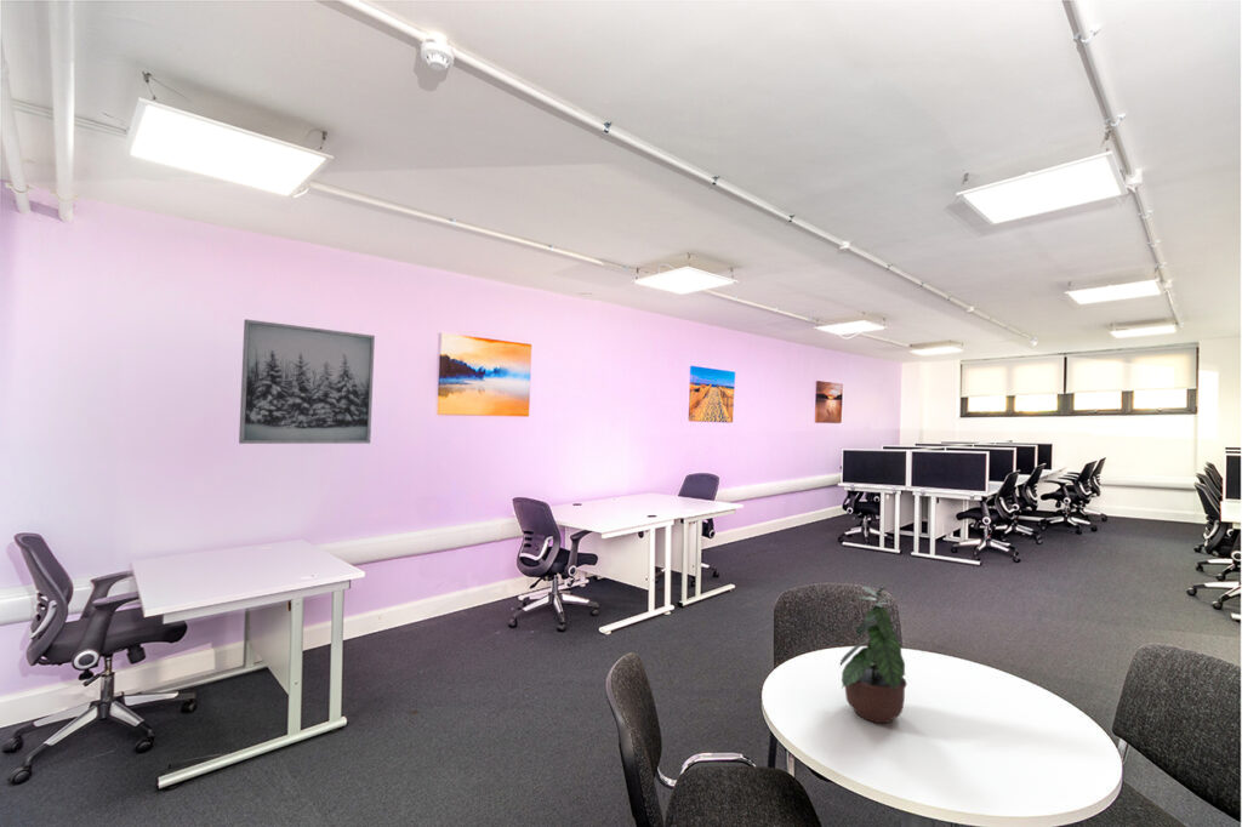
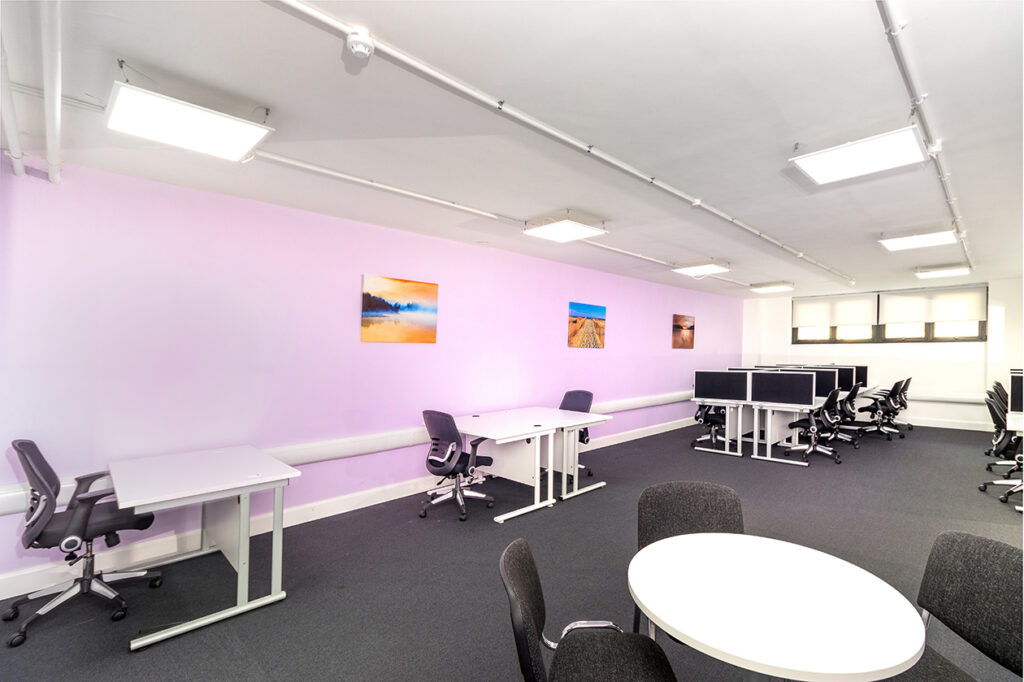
- potted plant (874, 649)
- wall art (310, 386)
